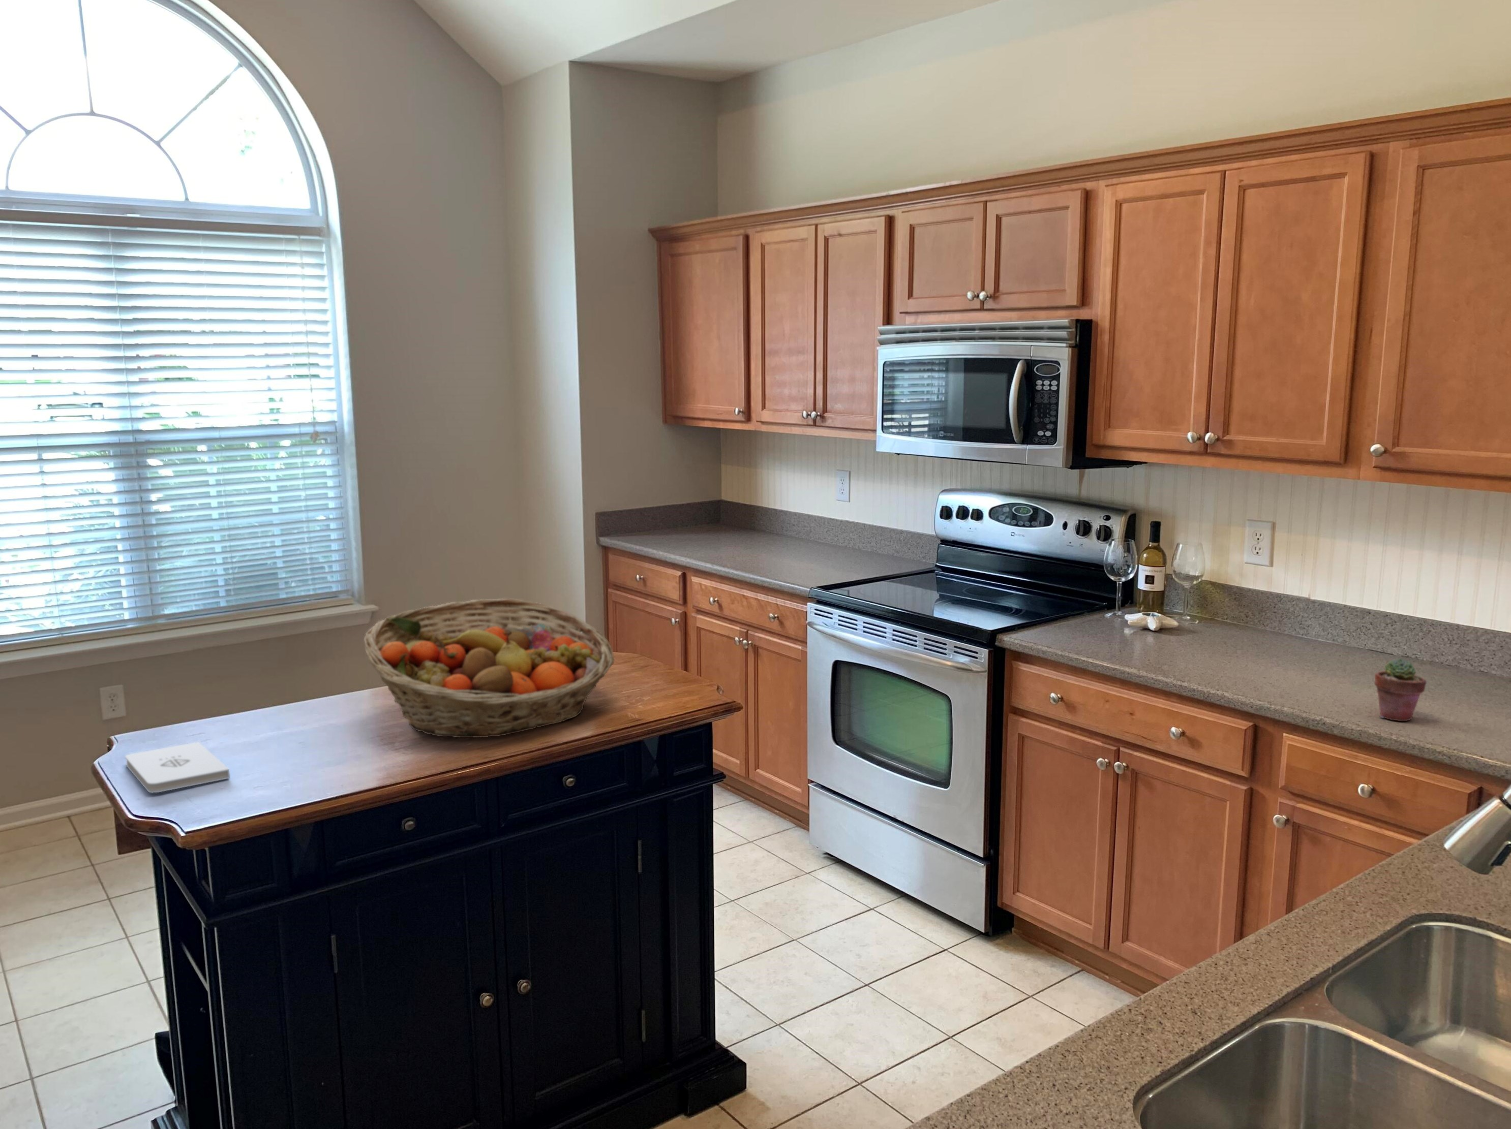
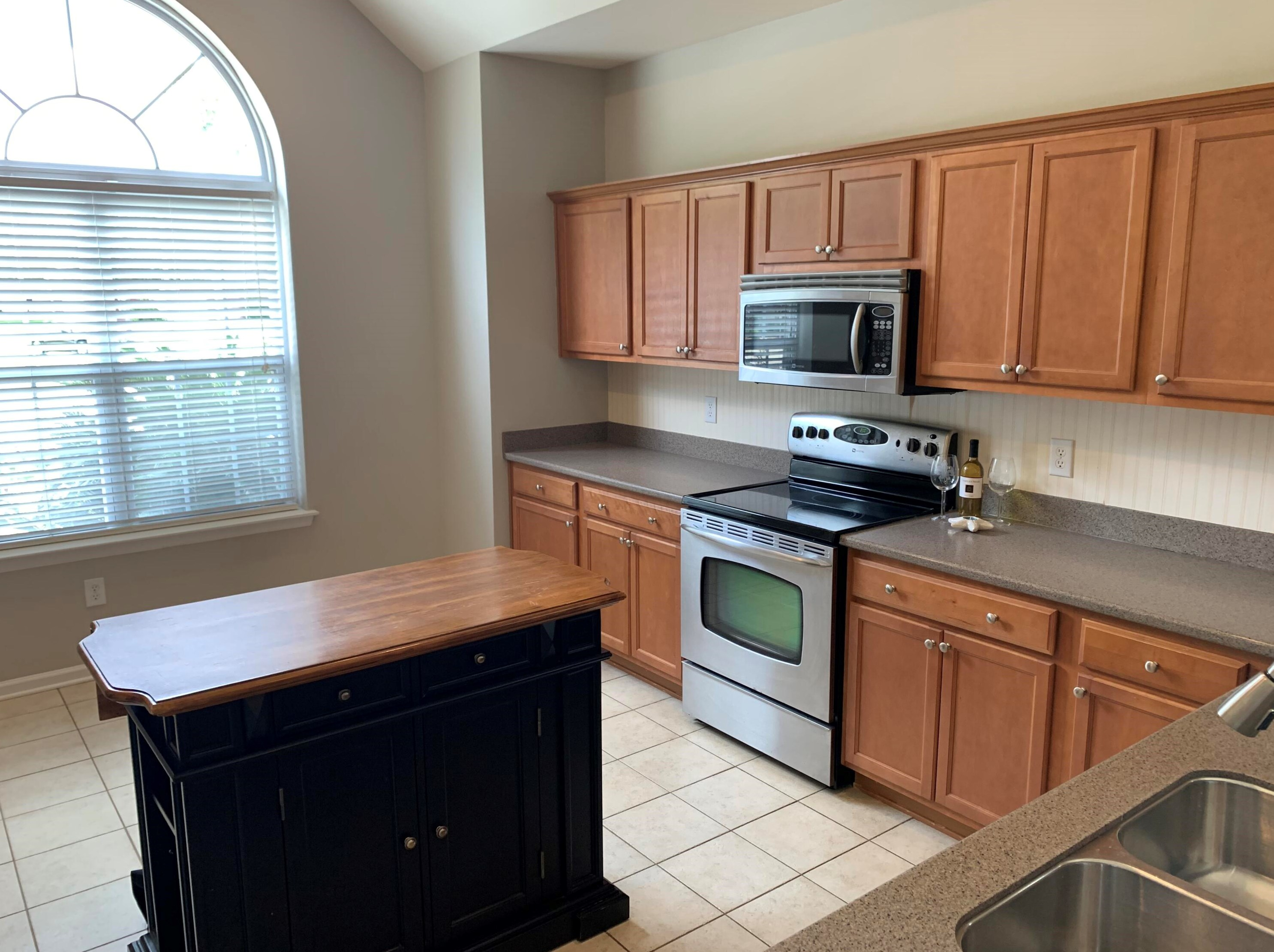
- notepad (176, 766)
- potted succulent (1400, 688)
- fruit basket (492, 664)
